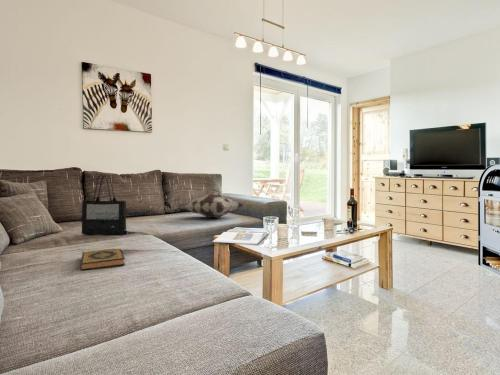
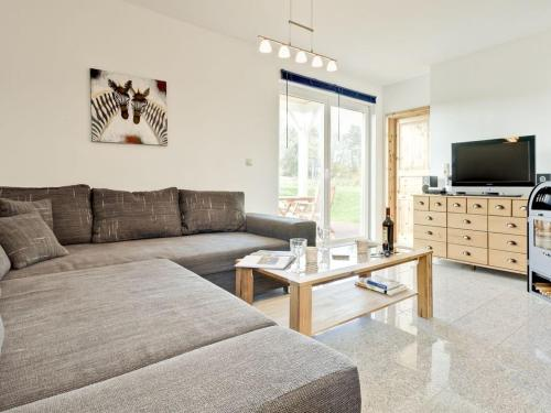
- decorative pillow (211, 205)
- hardback book (102, 258)
- tote bag (104, 204)
